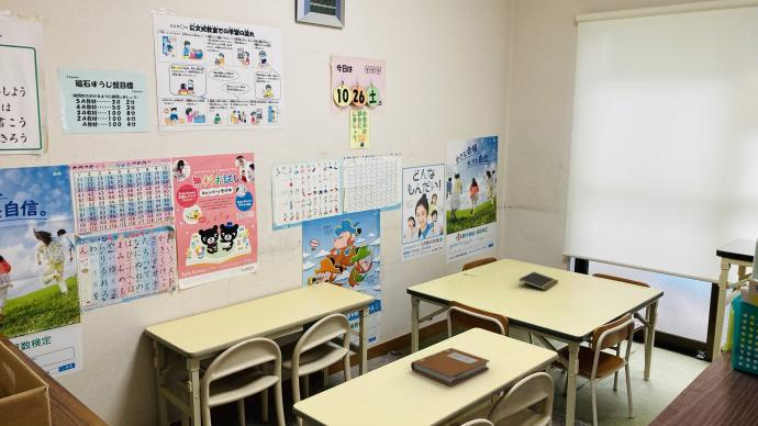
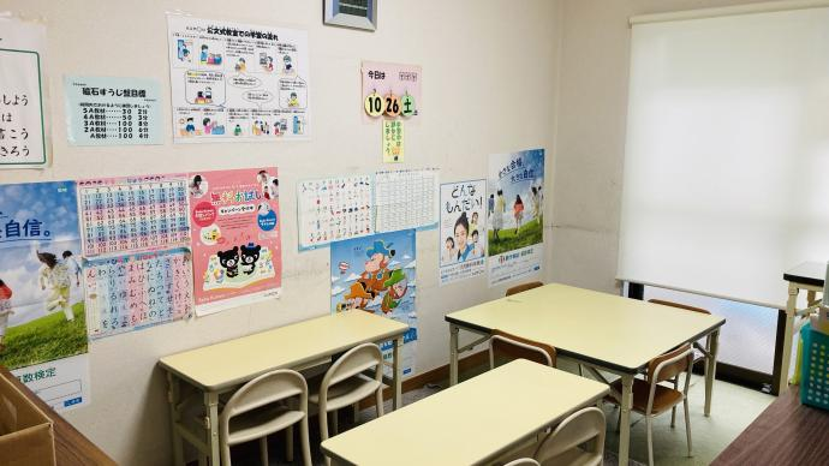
- notebook (450, 365)
- notepad (538, 280)
